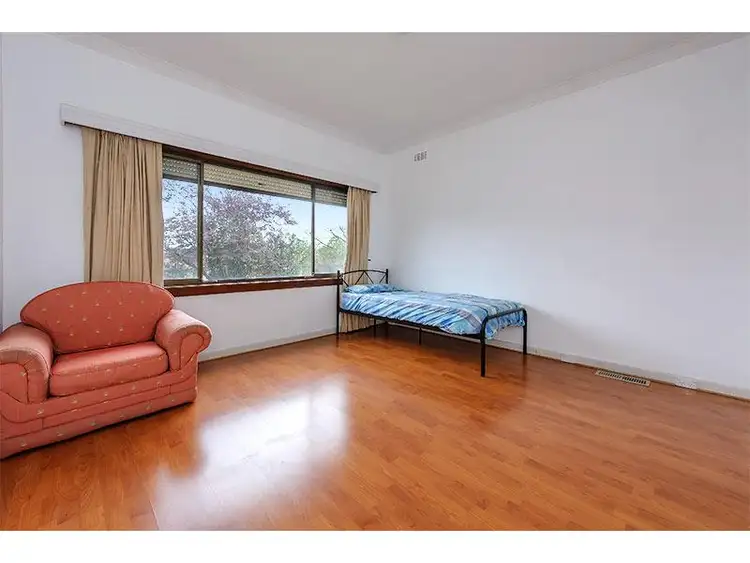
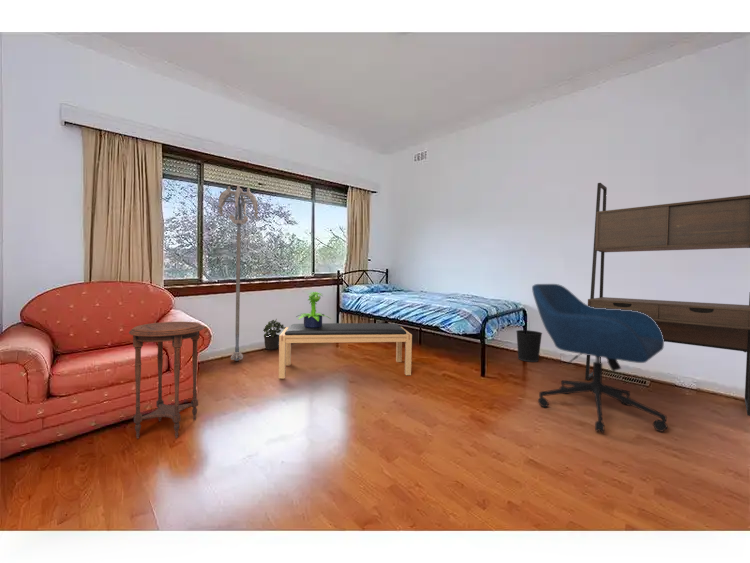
+ desk (663, 300)
+ office chair (594, 348)
+ potted plant (312, 308)
+ floor lamp (238, 274)
+ bench (345, 341)
+ potted plant (273, 333)
+ wastebasket (528, 345)
+ side table (174, 377)
